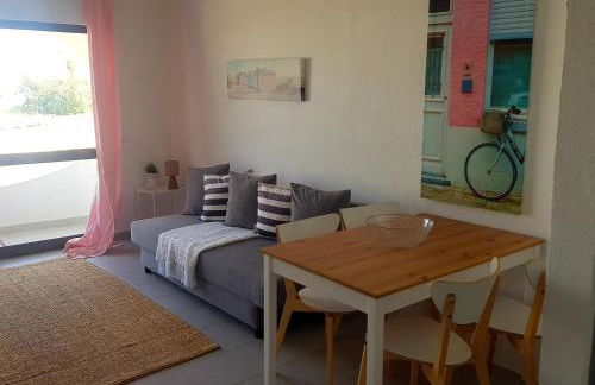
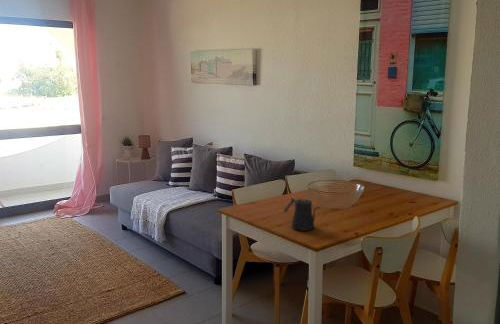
+ kettle (301, 213)
